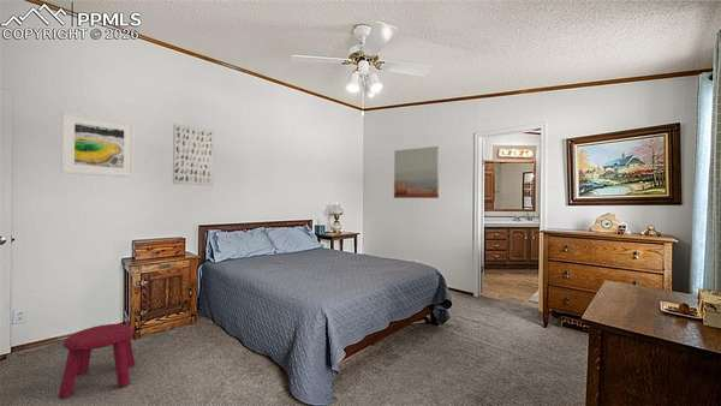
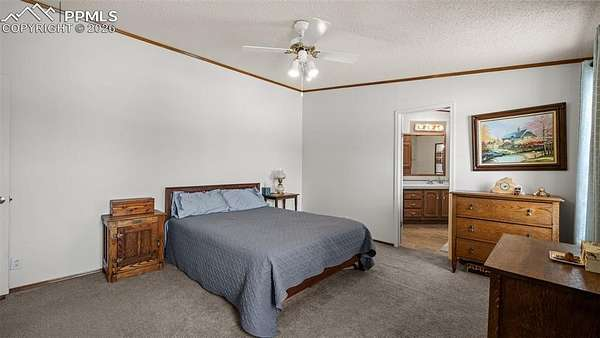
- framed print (100, 147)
- stool (100, 347)
- wall art (193, 156)
- wall art (415, 173)
